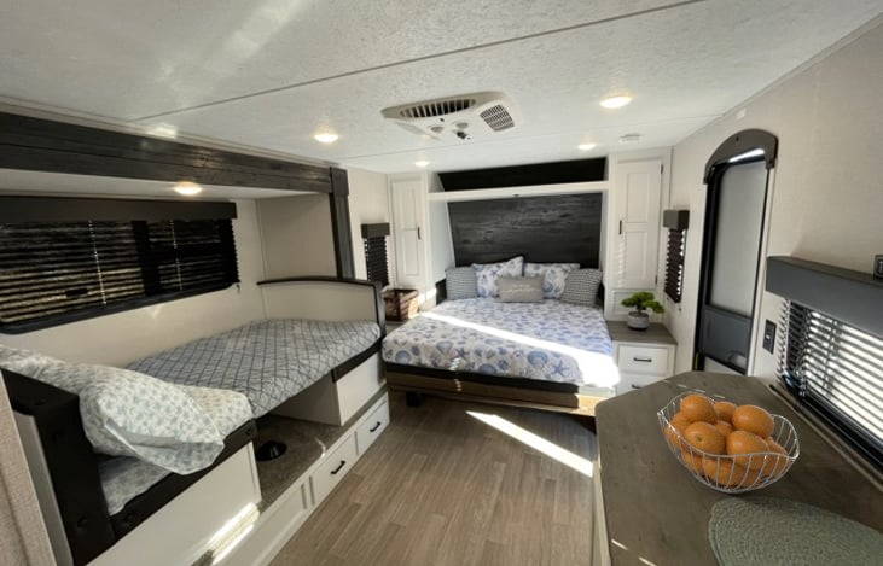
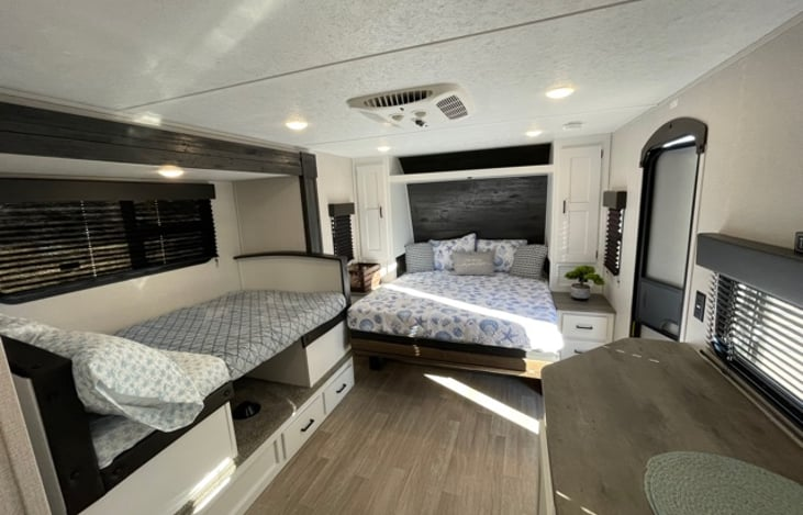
- fruit basket (720, 439)
